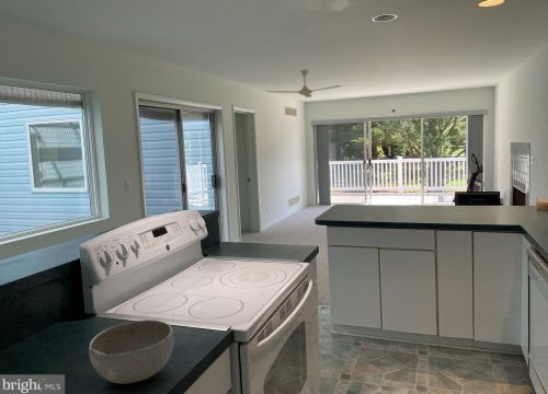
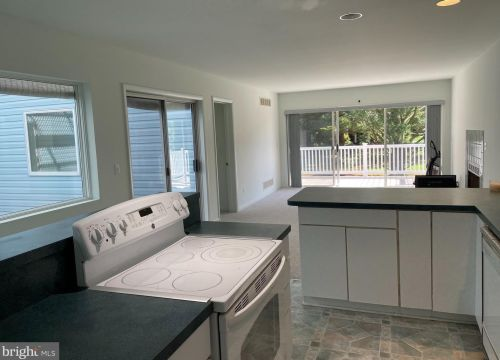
- ceiling fan (304, 85)
- bowl (133, 355)
